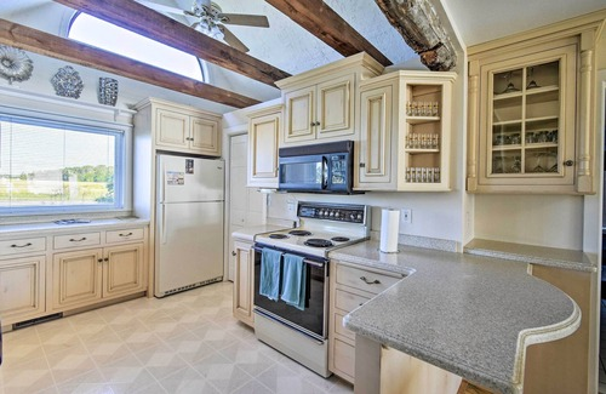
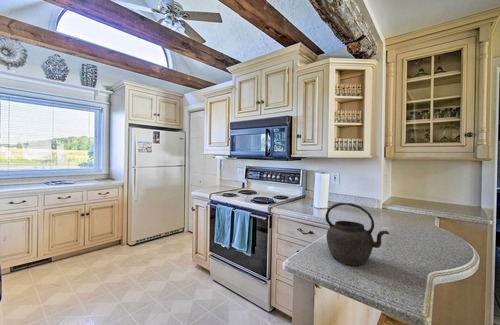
+ kettle (355, 231)
